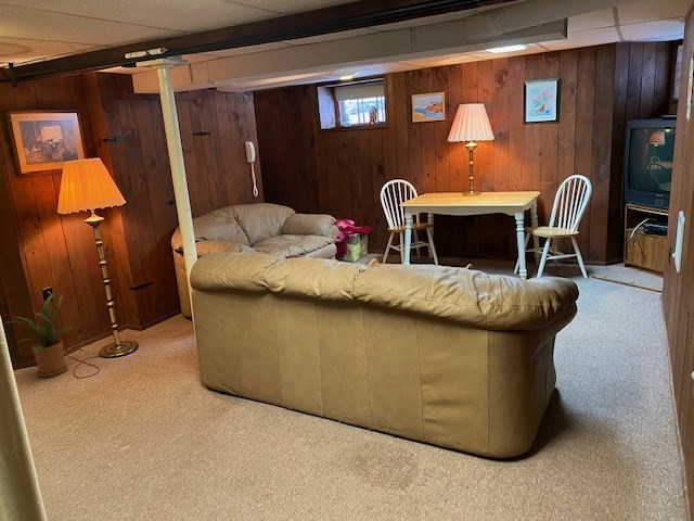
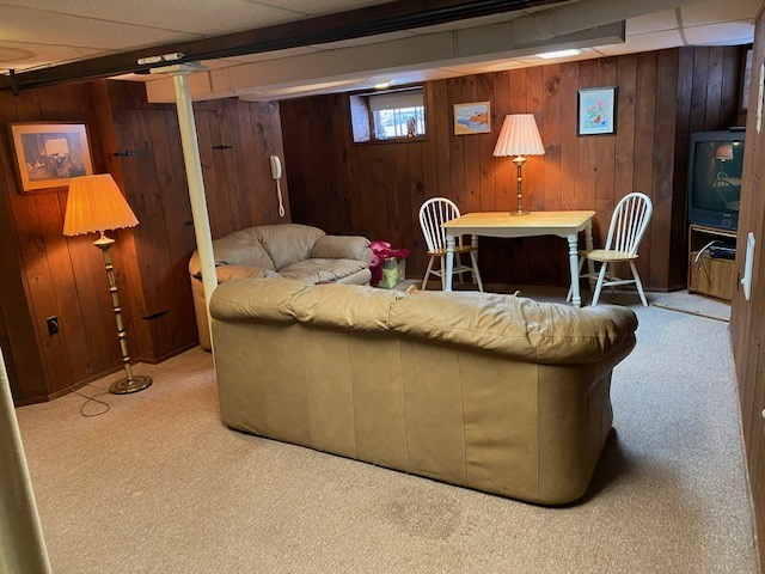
- house plant (41, 335)
